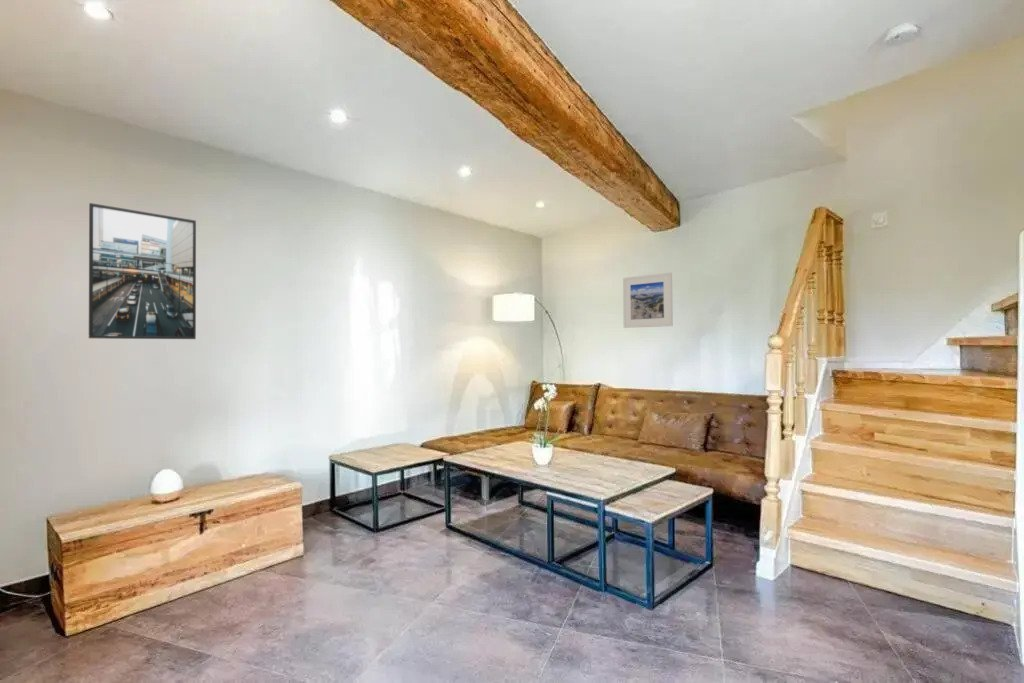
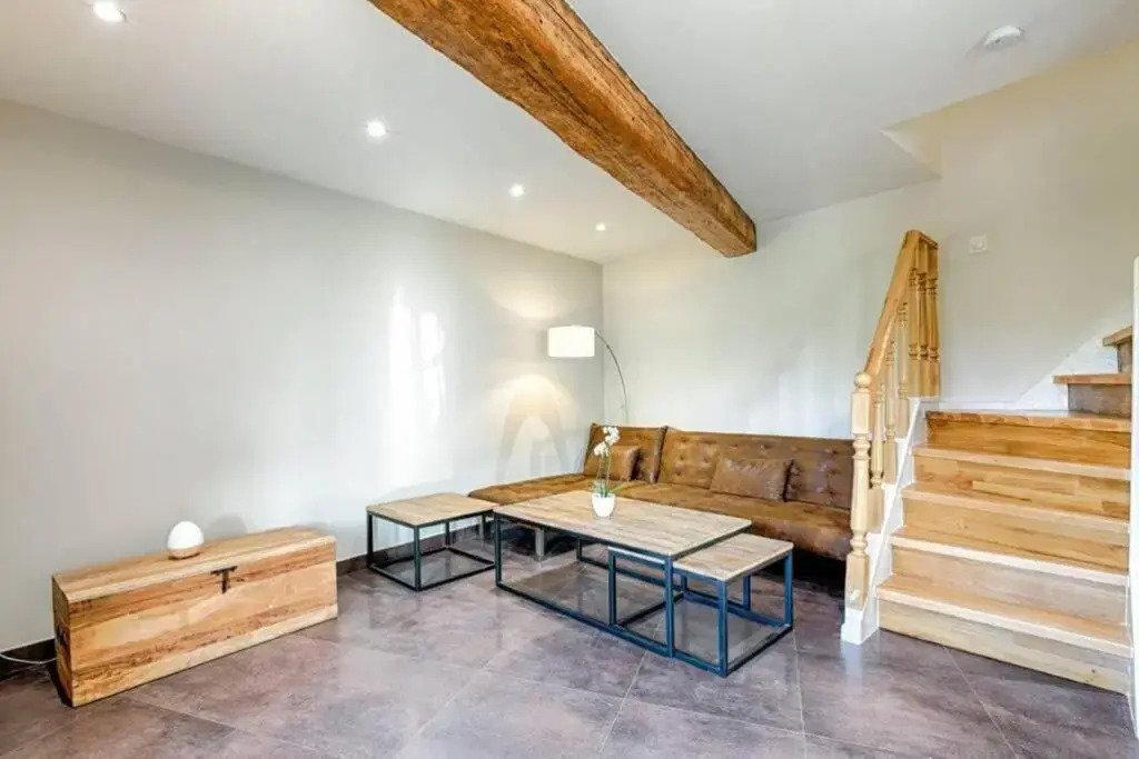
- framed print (647, 301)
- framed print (145, 275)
